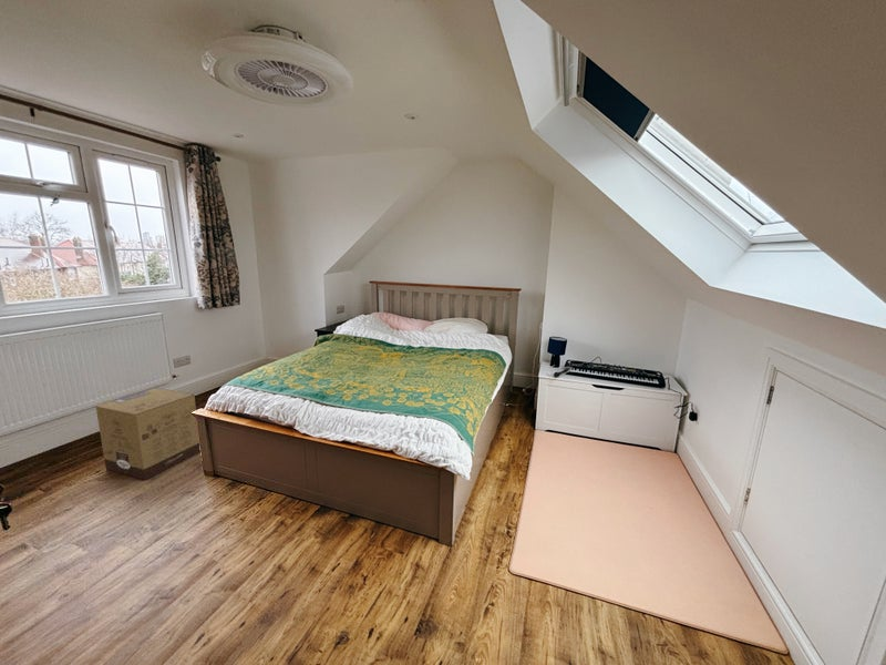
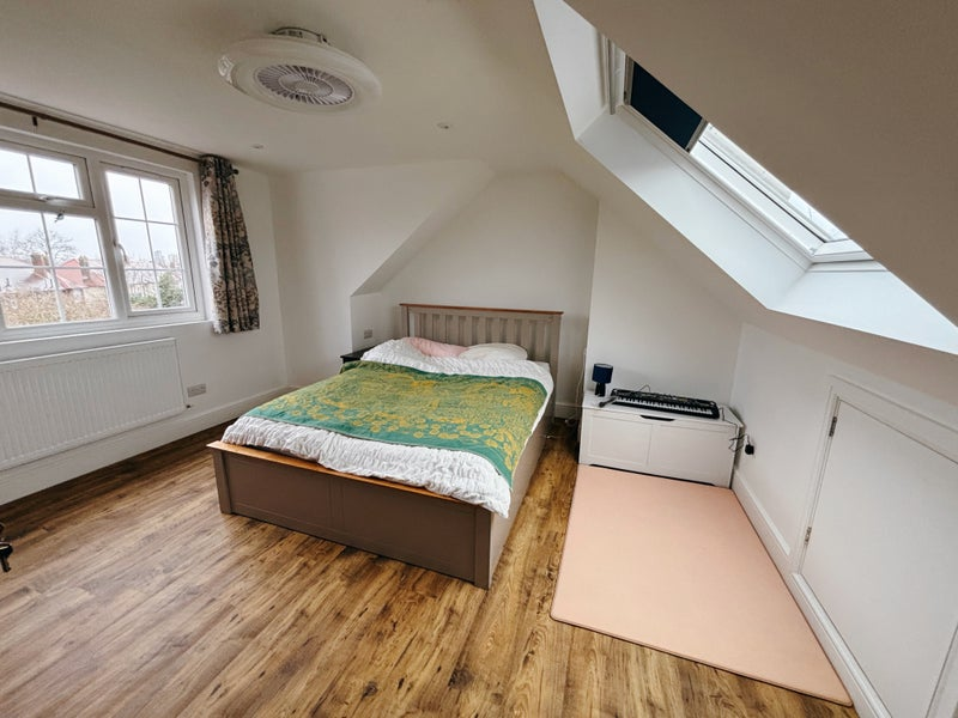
- cardboard box (151, 430)
